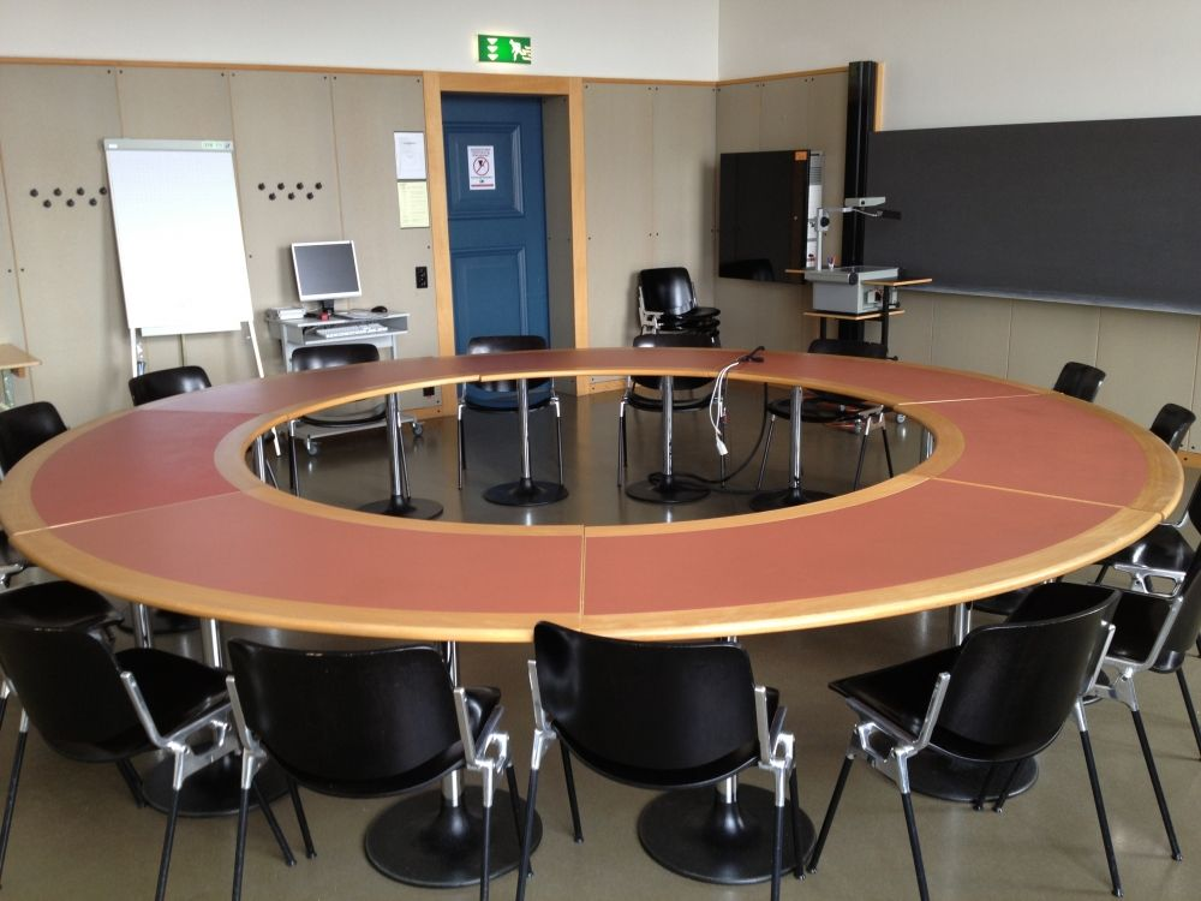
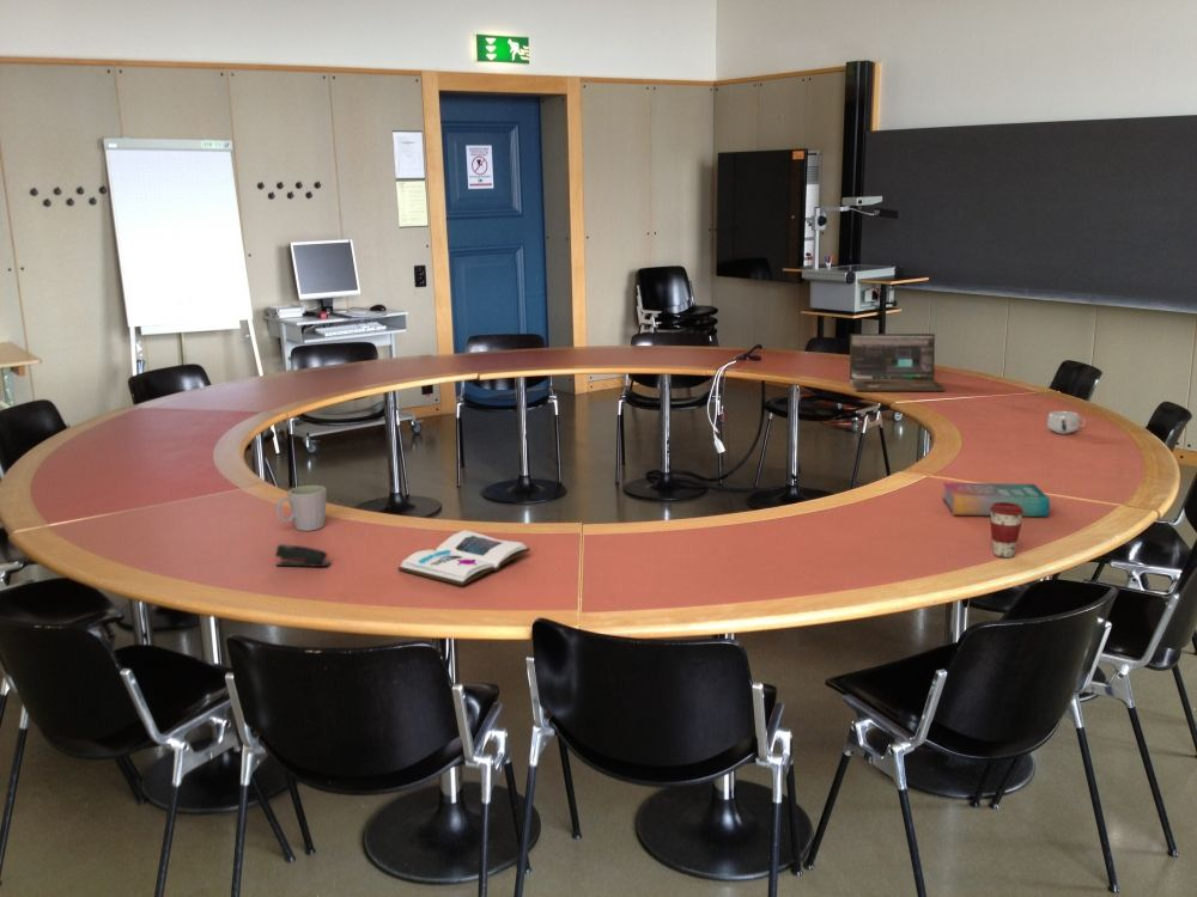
+ mug (1067, 422)
+ book (995, 499)
+ book (464, 555)
+ mug (302, 509)
+ coffee cup (1004, 529)
+ stapler (302, 555)
+ laptop (895, 361)
